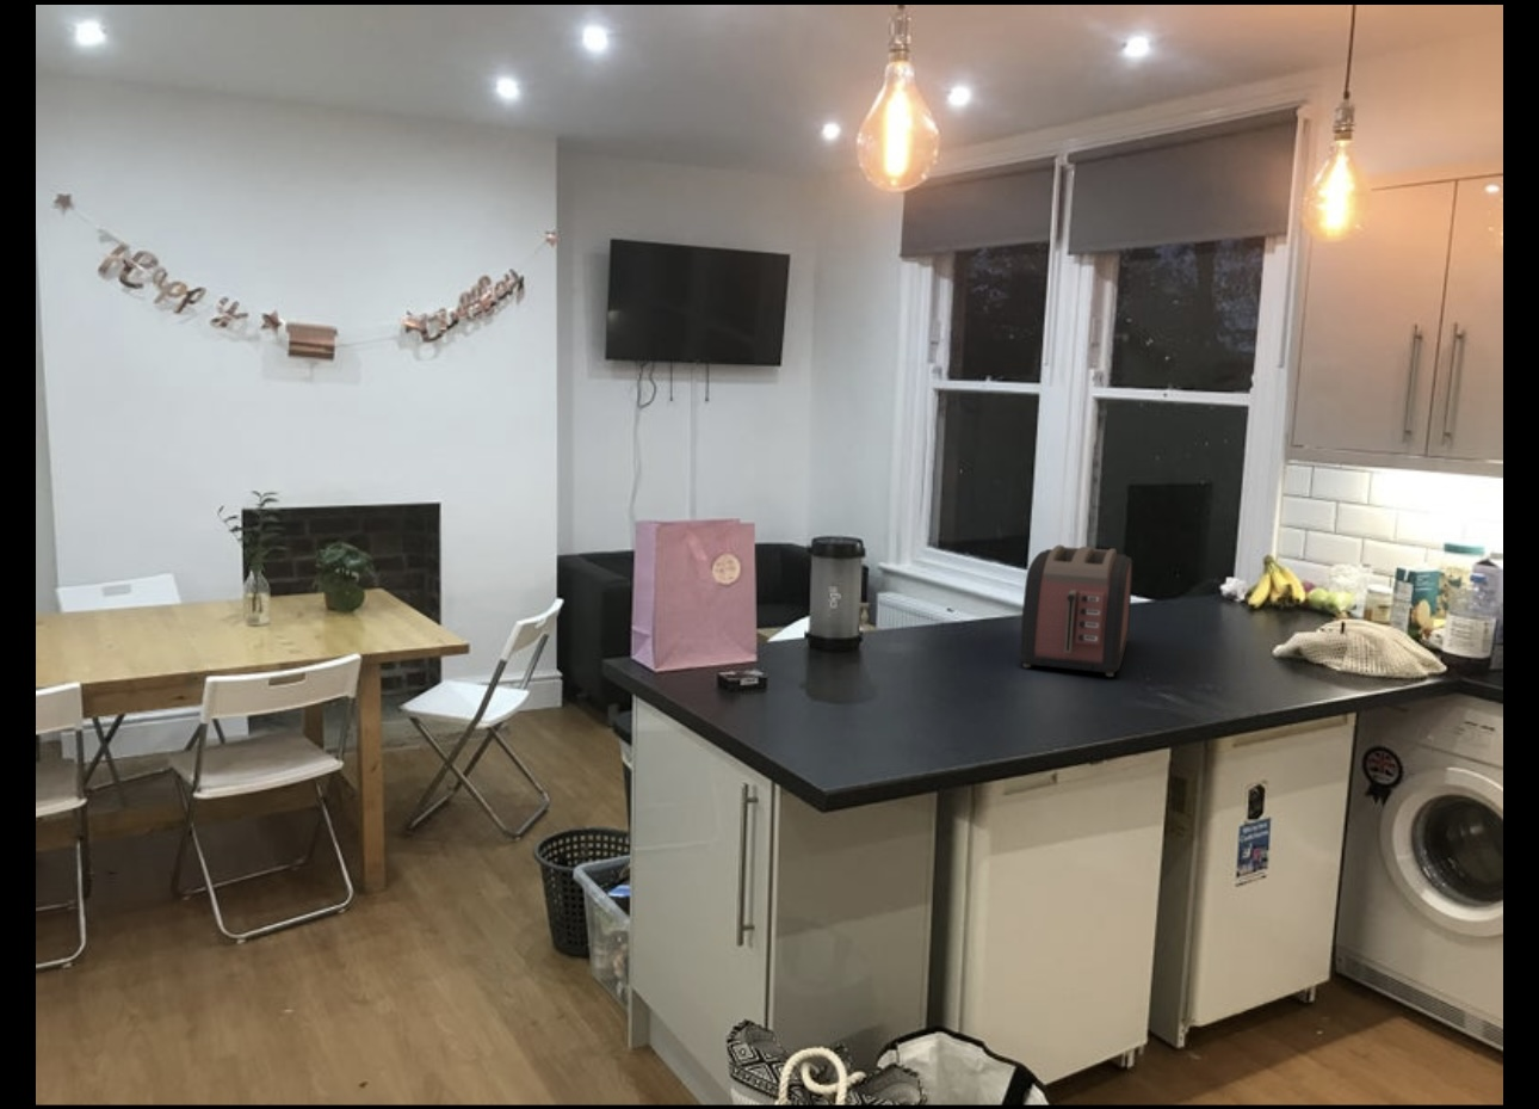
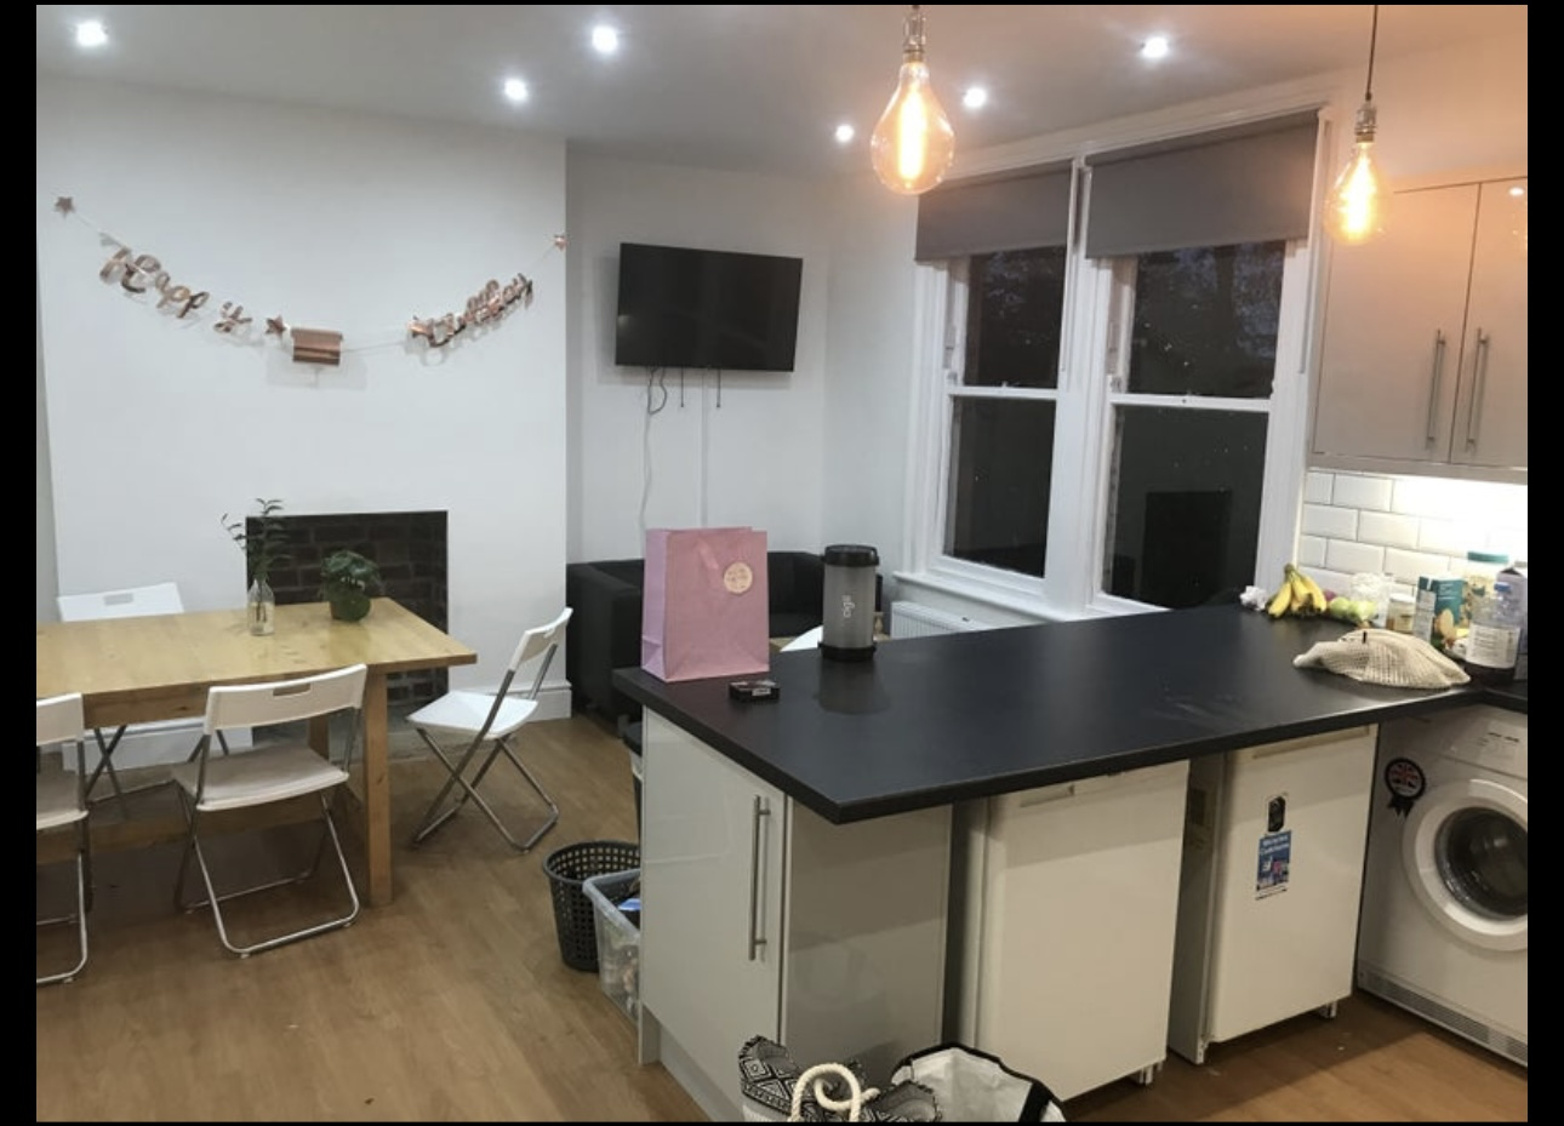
- toaster (1079, 601)
